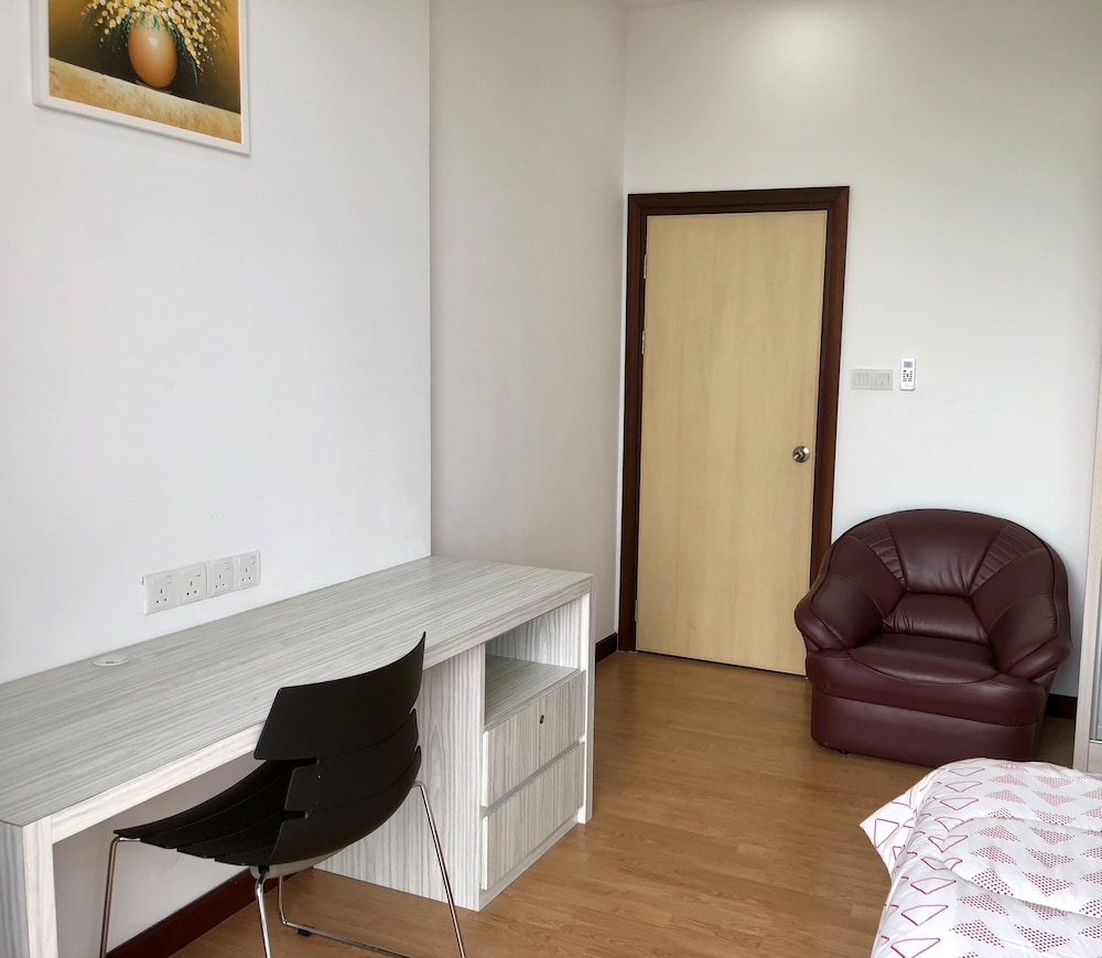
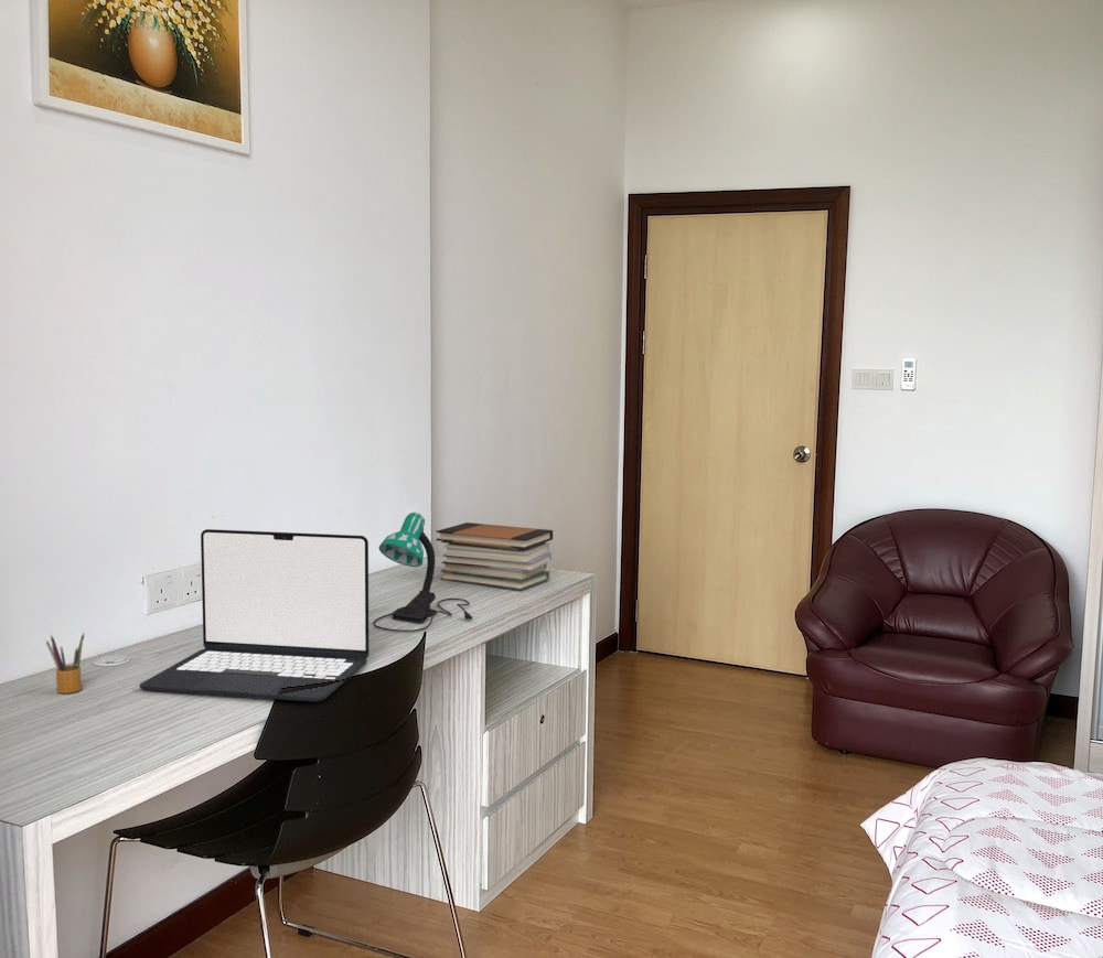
+ desk lamp (433, 563)
+ book stack (495, 555)
+ laptop (257, 610)
+ pencil box (68, 665)
